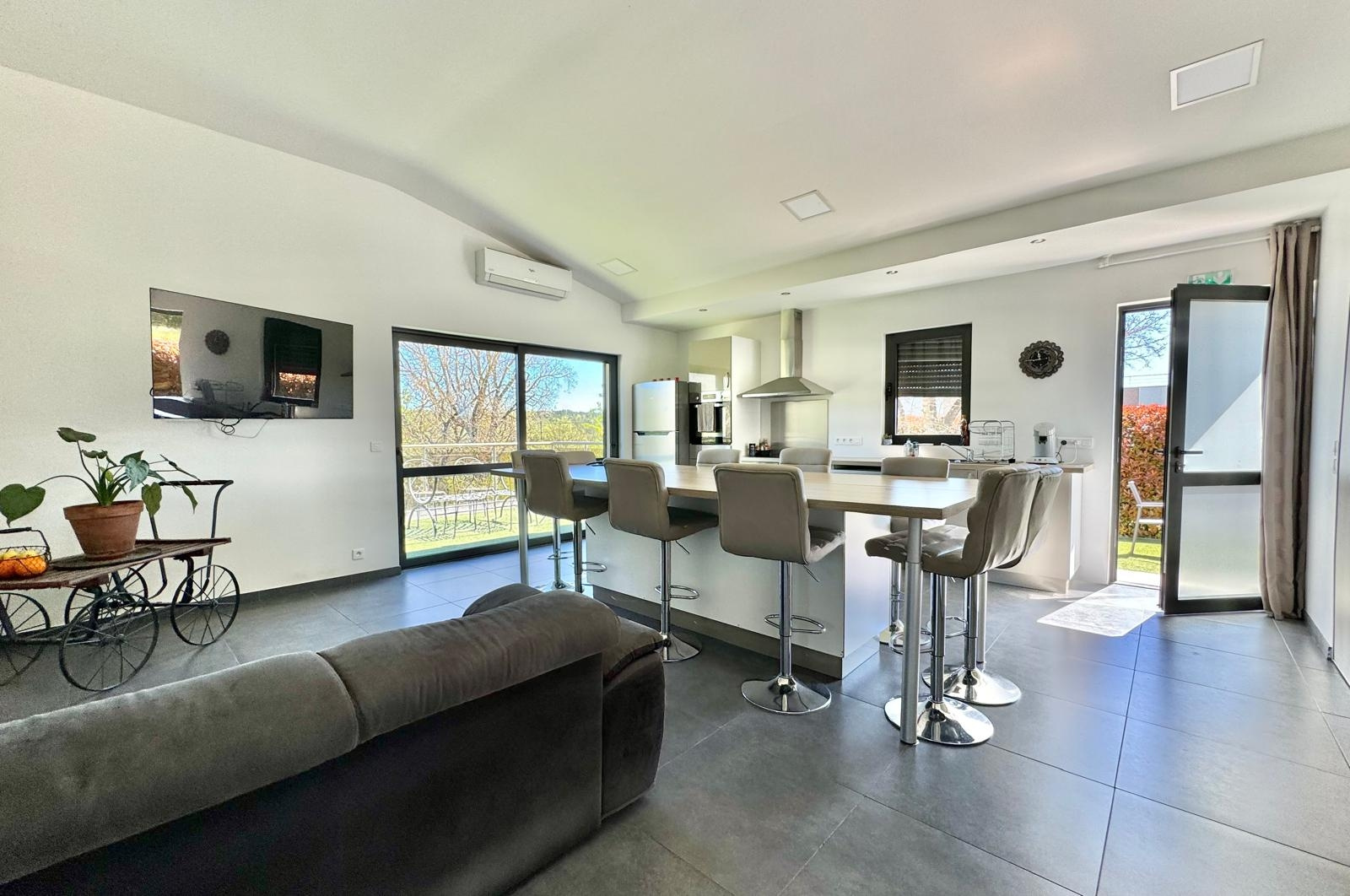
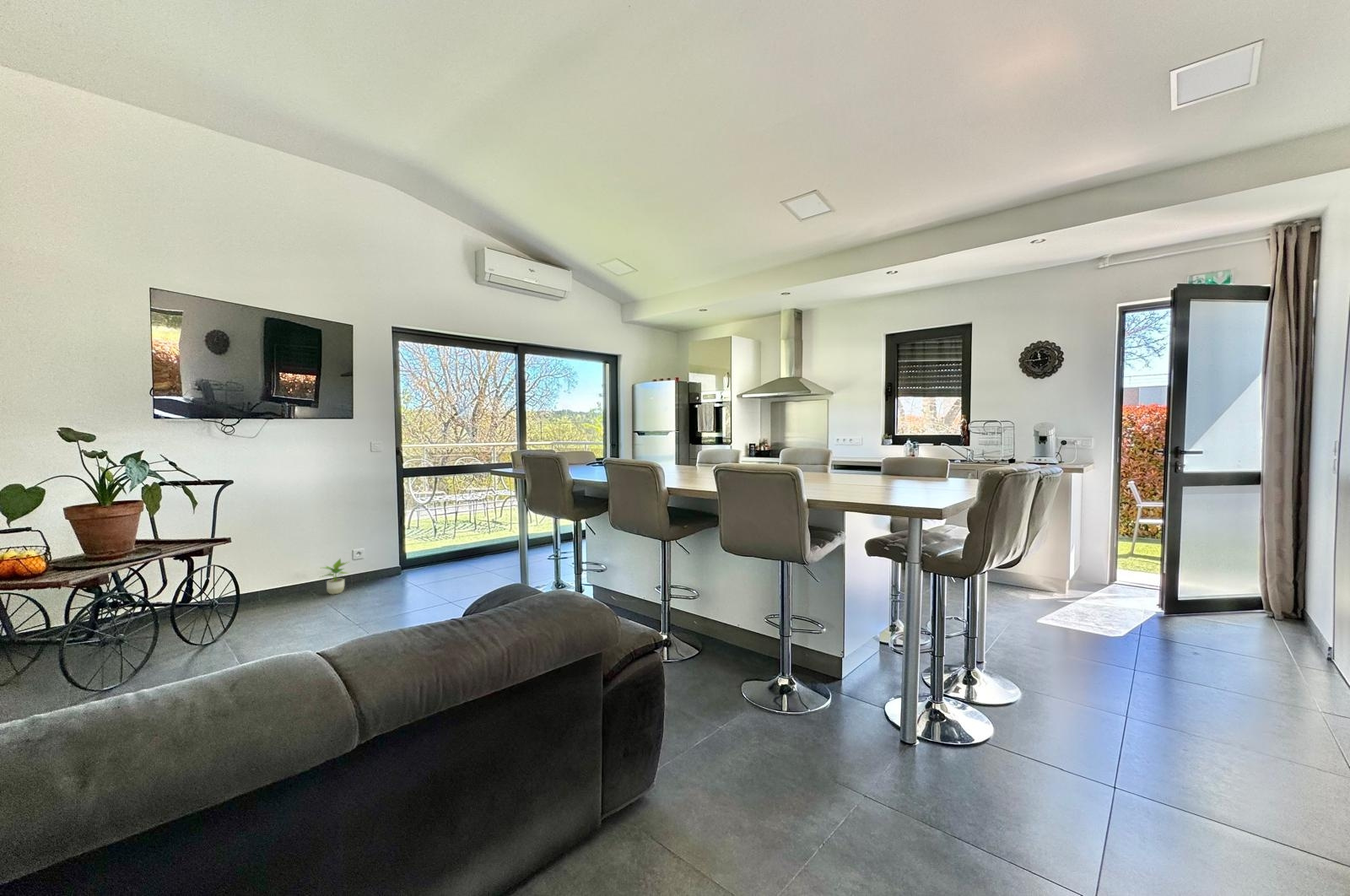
+ potted plant (335, 575)
